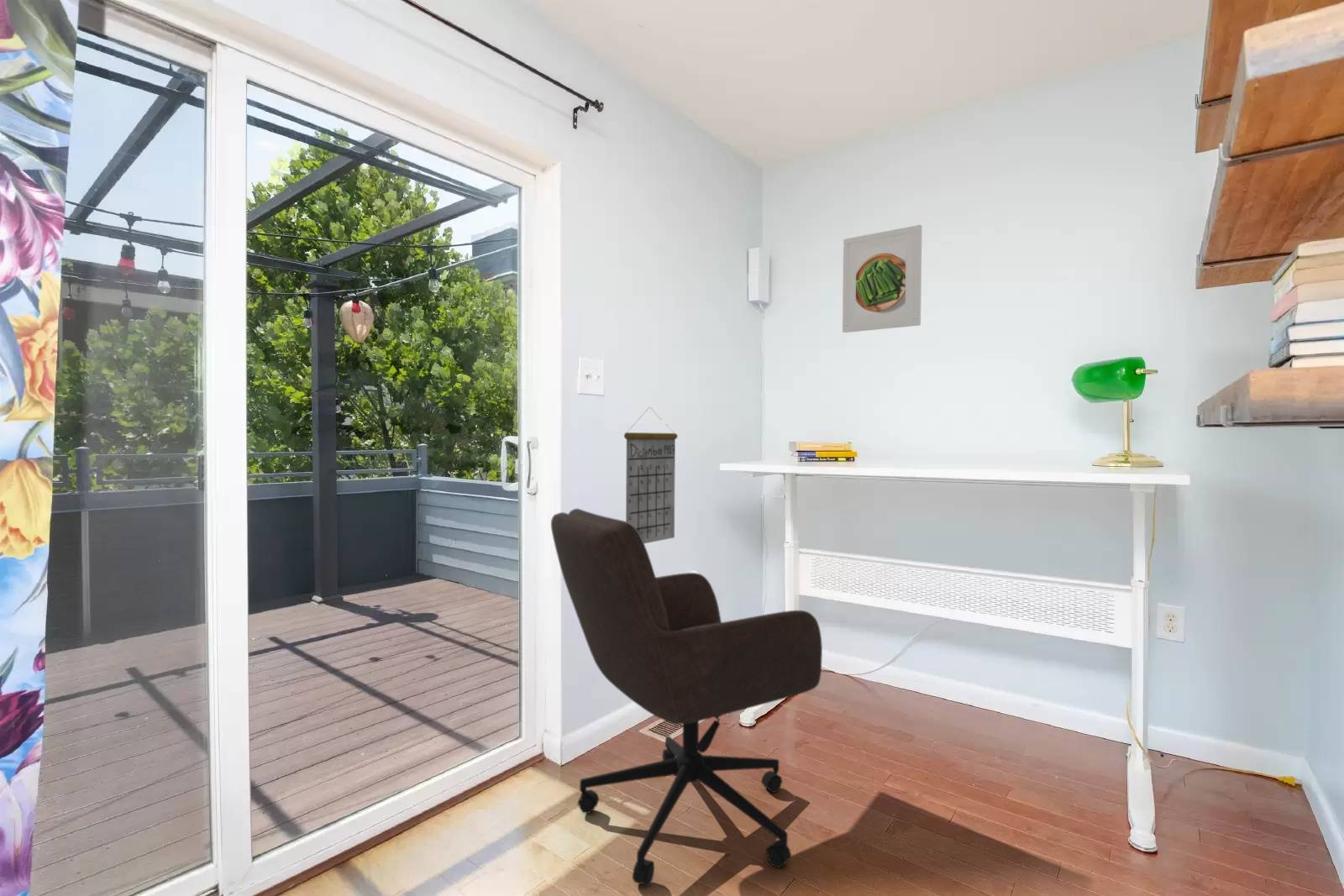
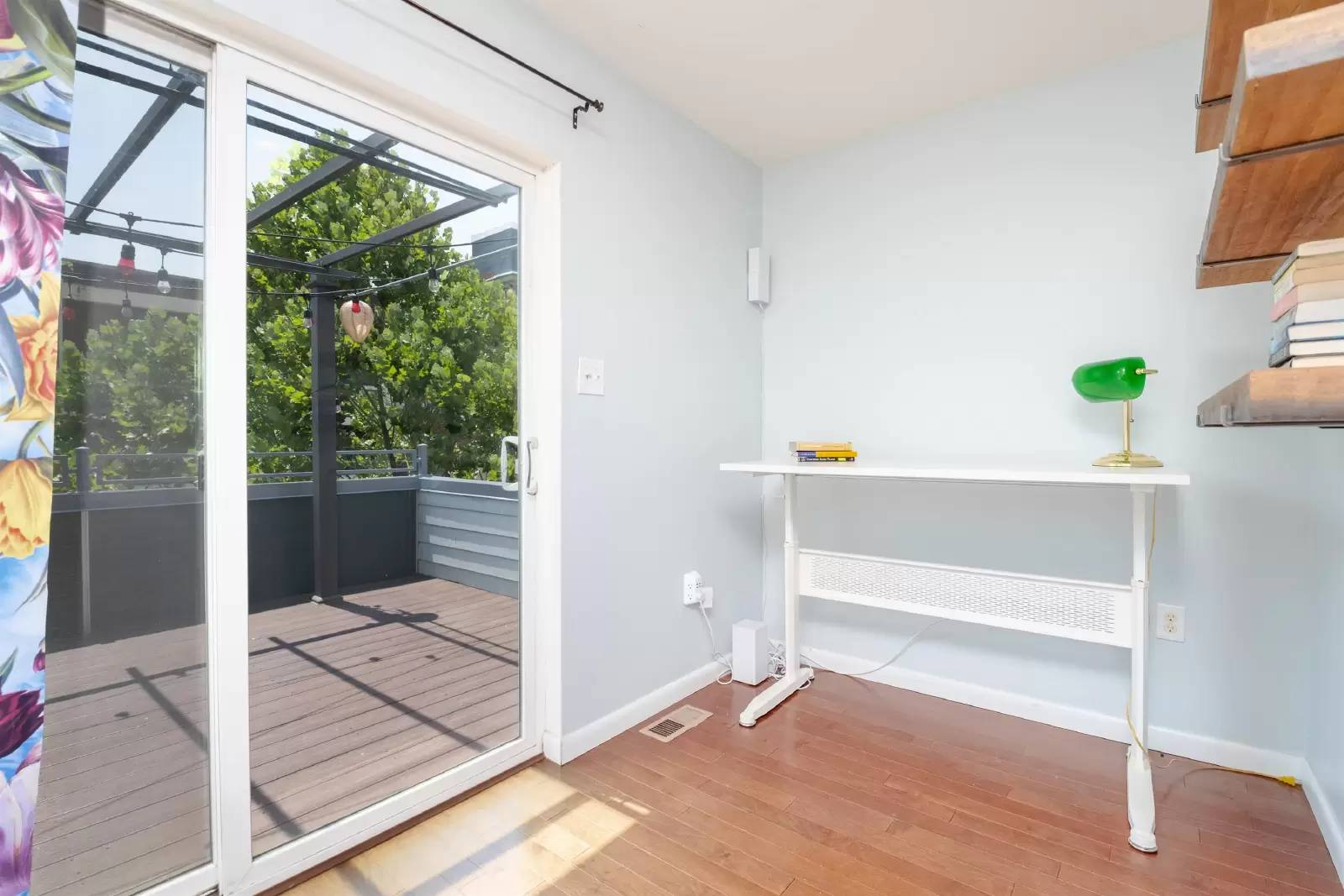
- calendar (651, 474)
- office chair (684, 665)
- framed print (880, 280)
